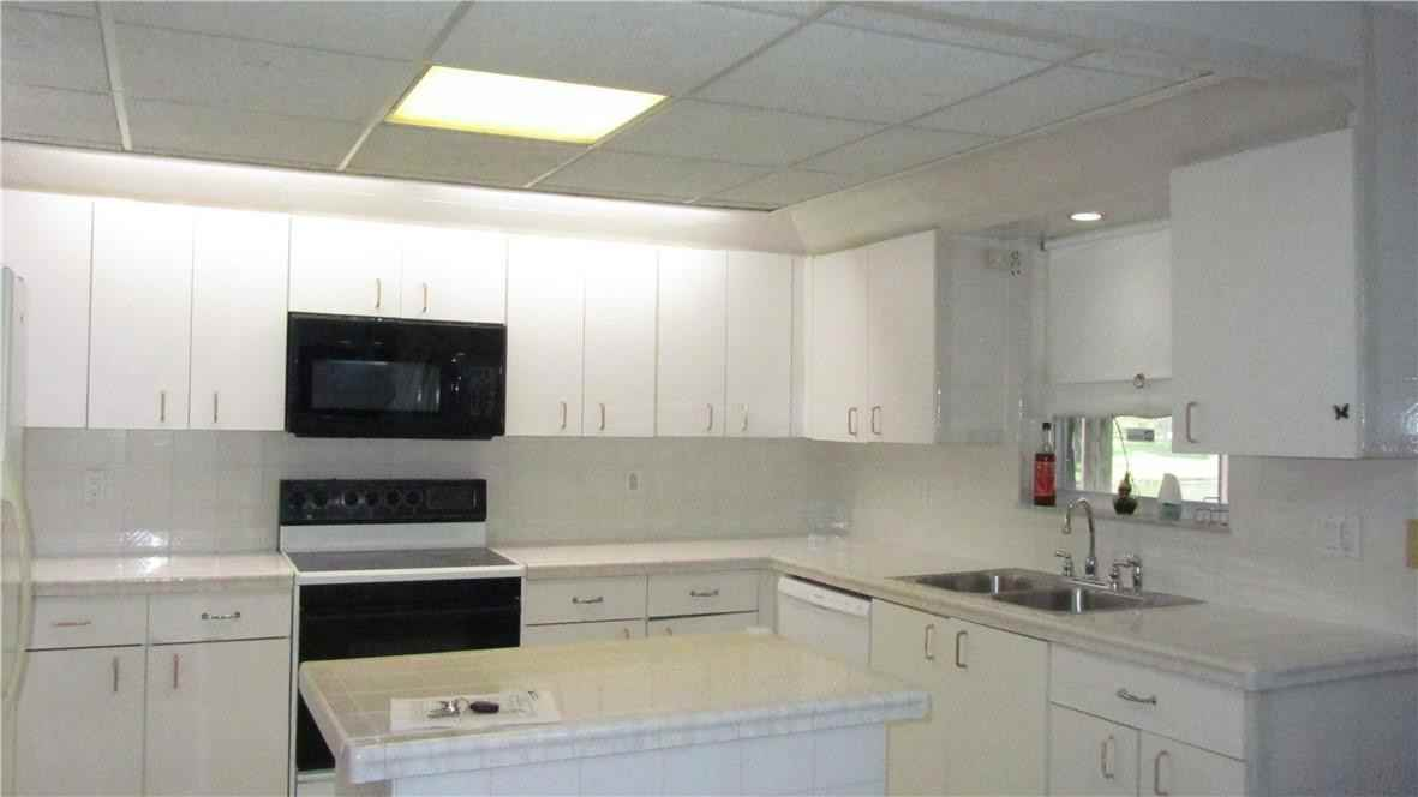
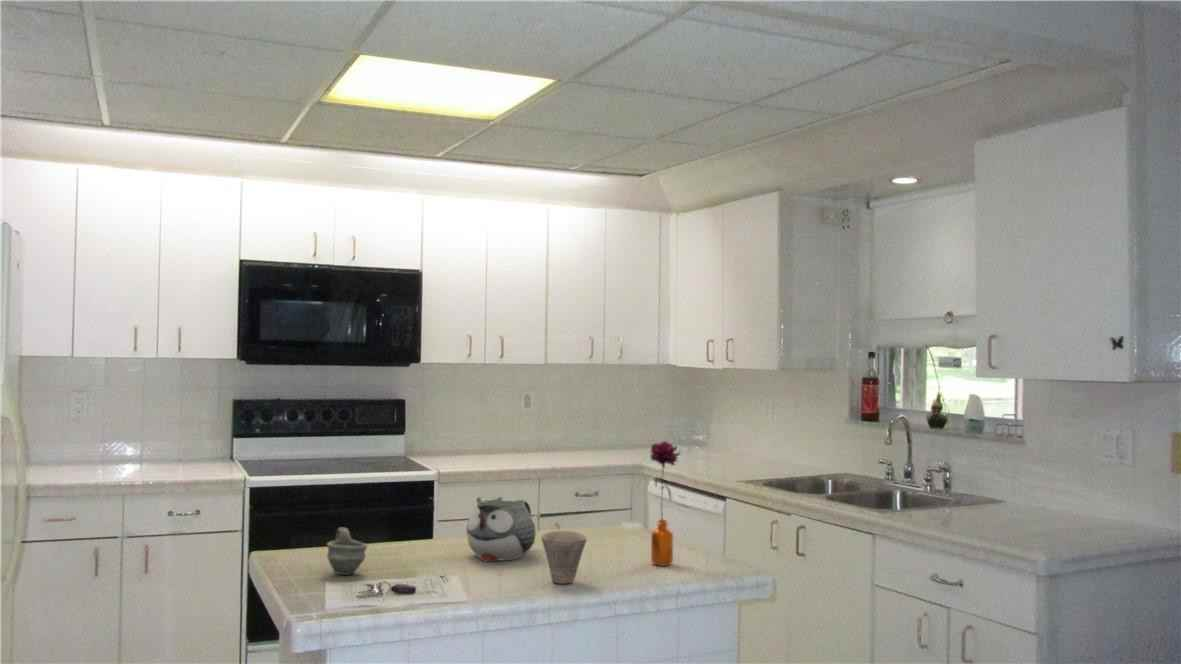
+ teapot (503, 526)
+ cup (563, 558)
+ flower (661, 502)
+ cup (347, 551)
